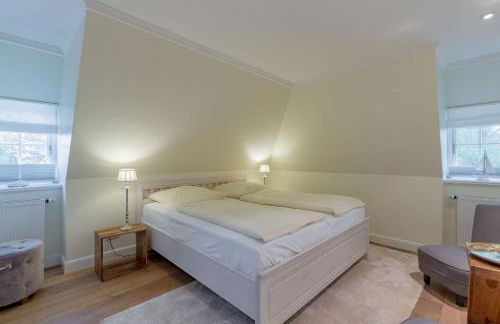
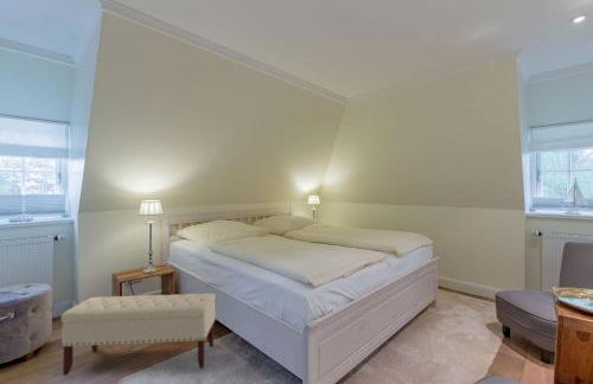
+ bench (145, 329)
